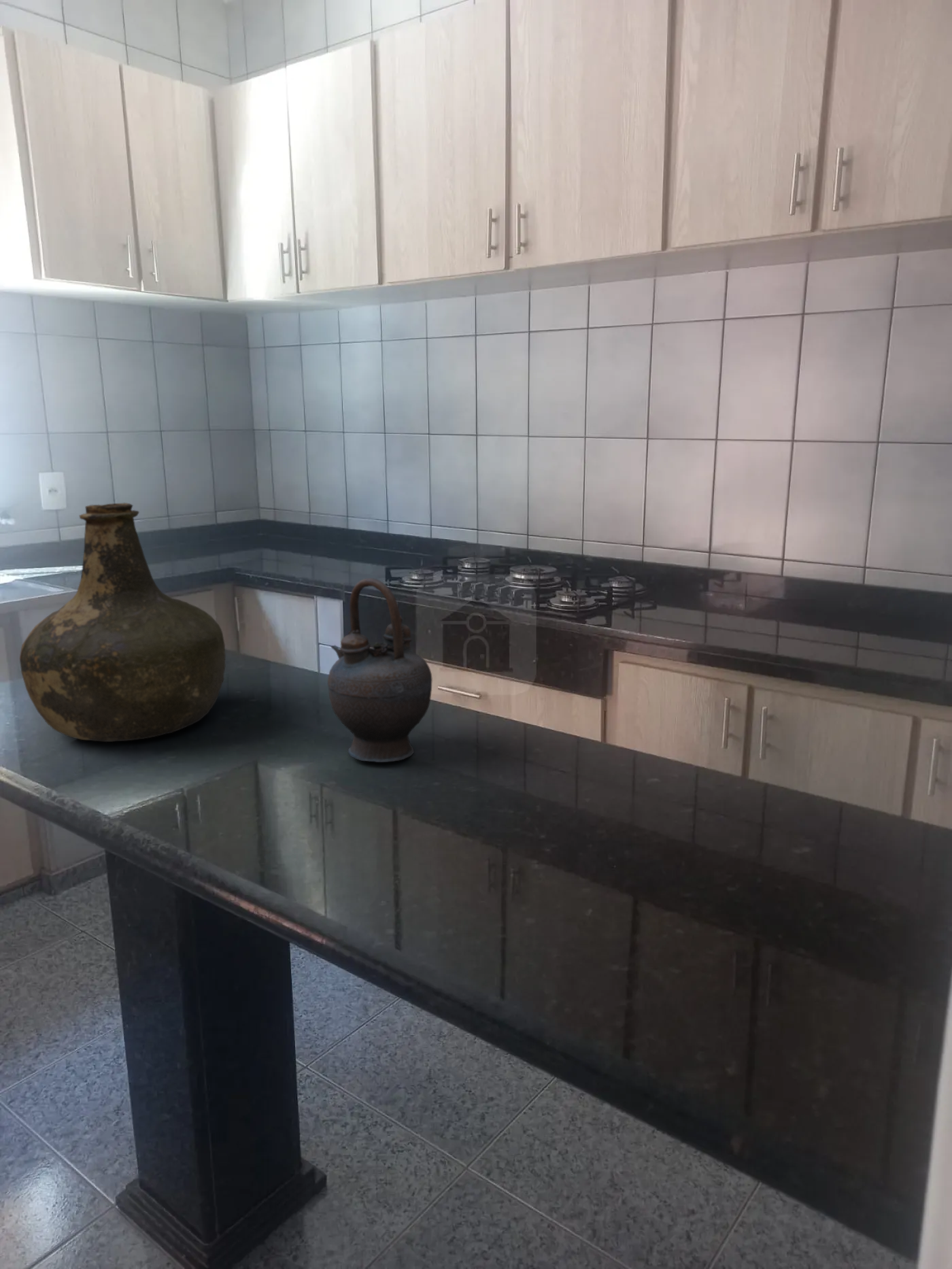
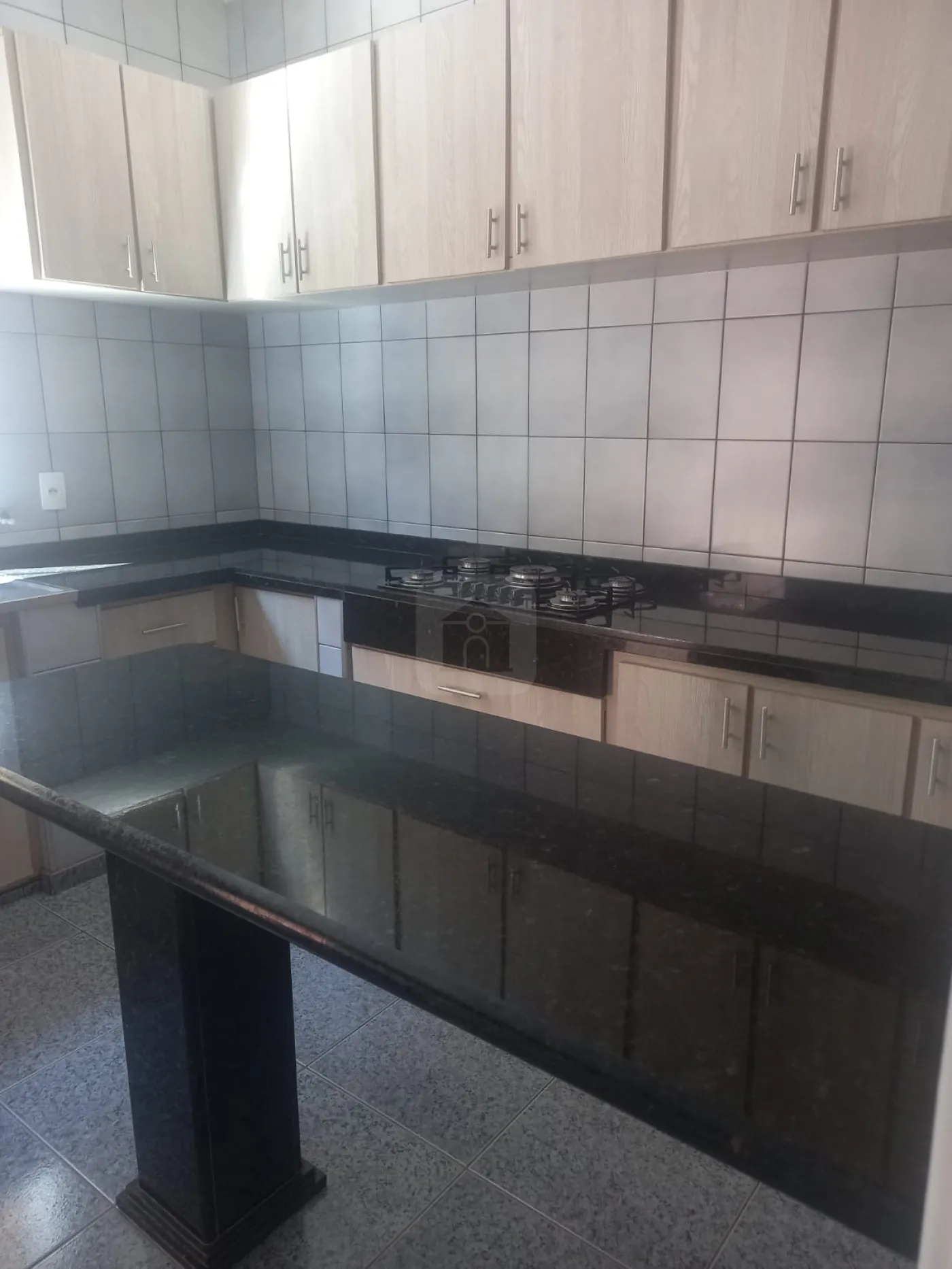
- teapot (372, 666)
- bottle (123, 617)
